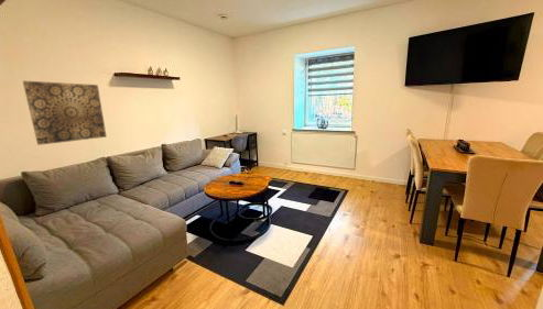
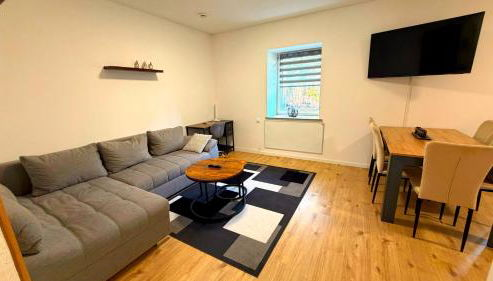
- wall art (69, 112)
